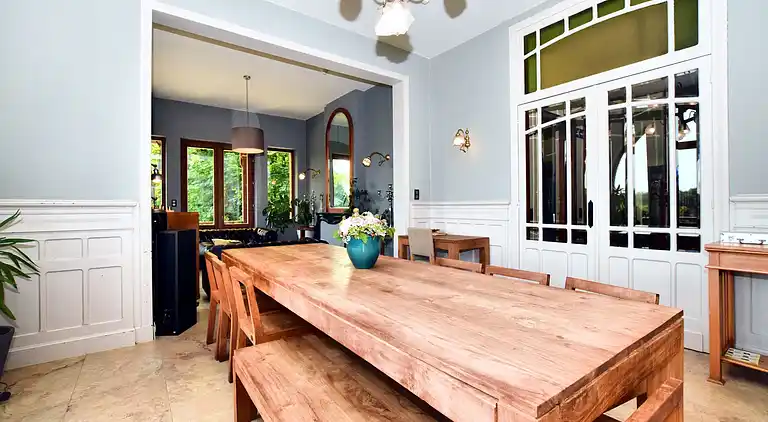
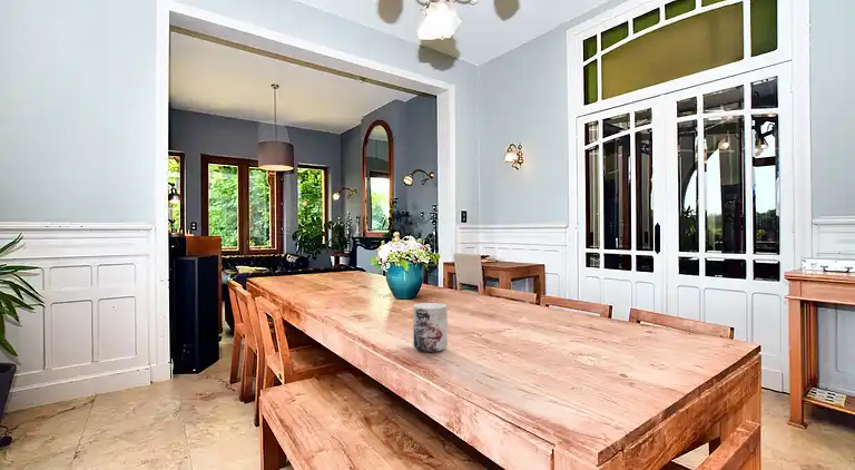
+ mug (426, 326)
